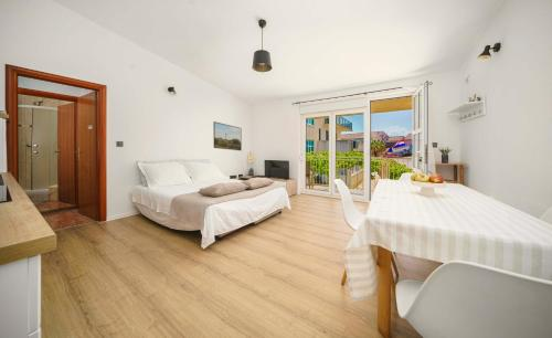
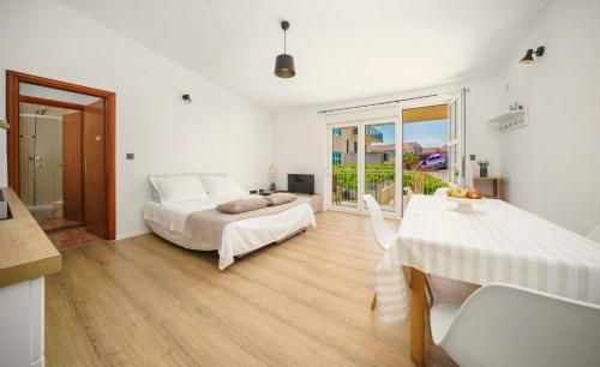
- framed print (229, 137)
